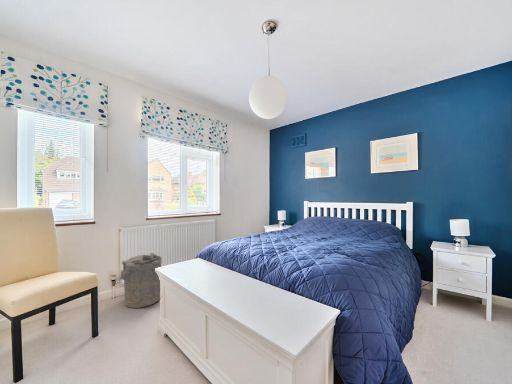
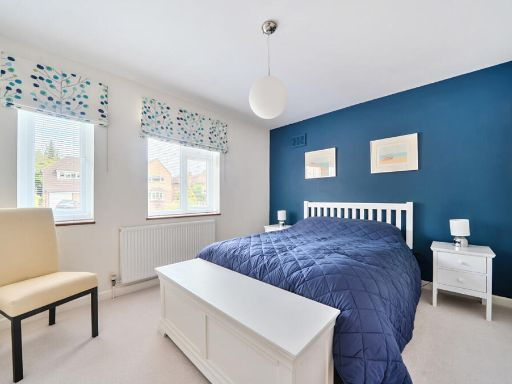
- laundry hamper (141, 277)
